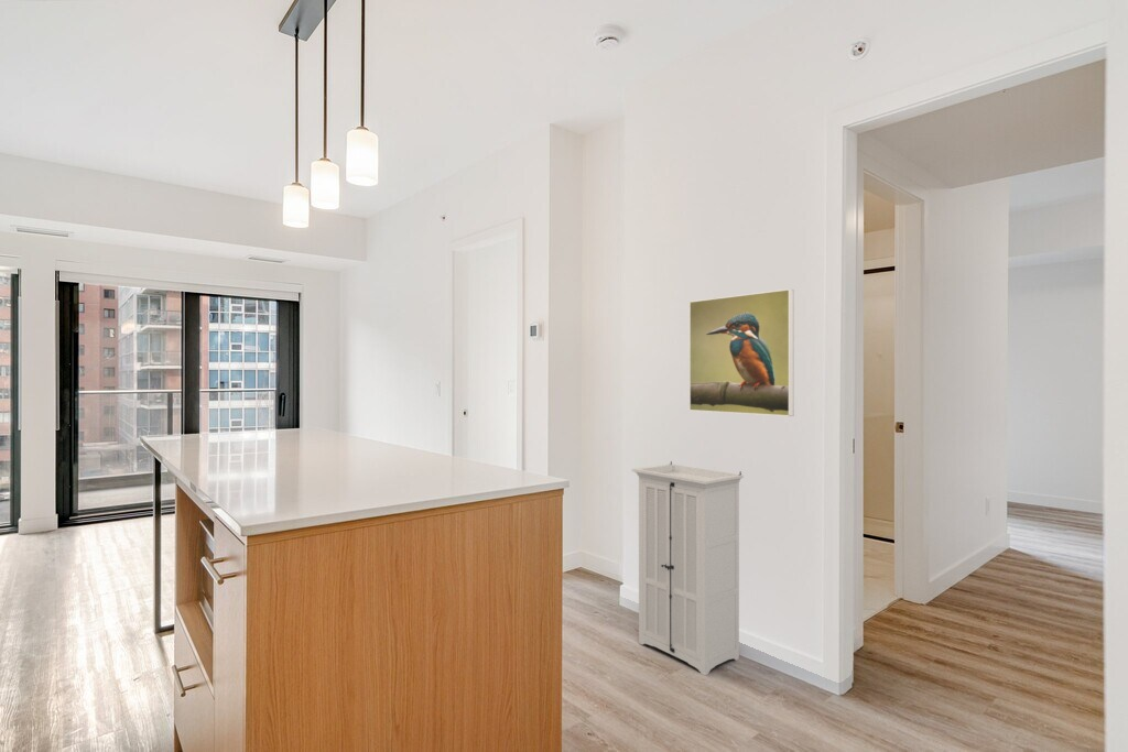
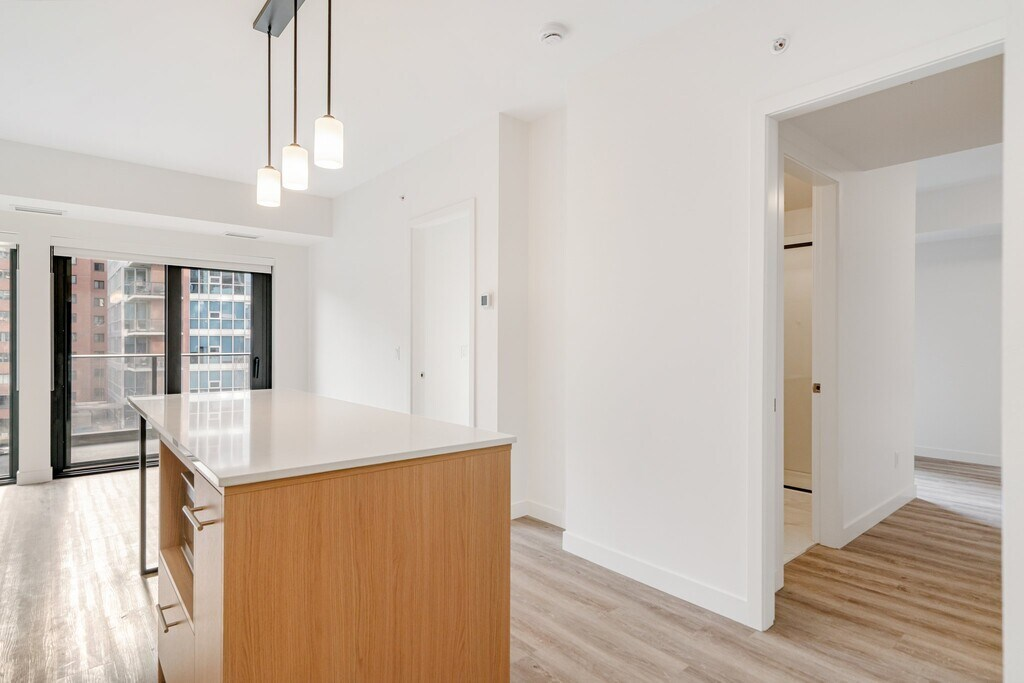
- storage cabinet (685, 559)
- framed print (737, 355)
